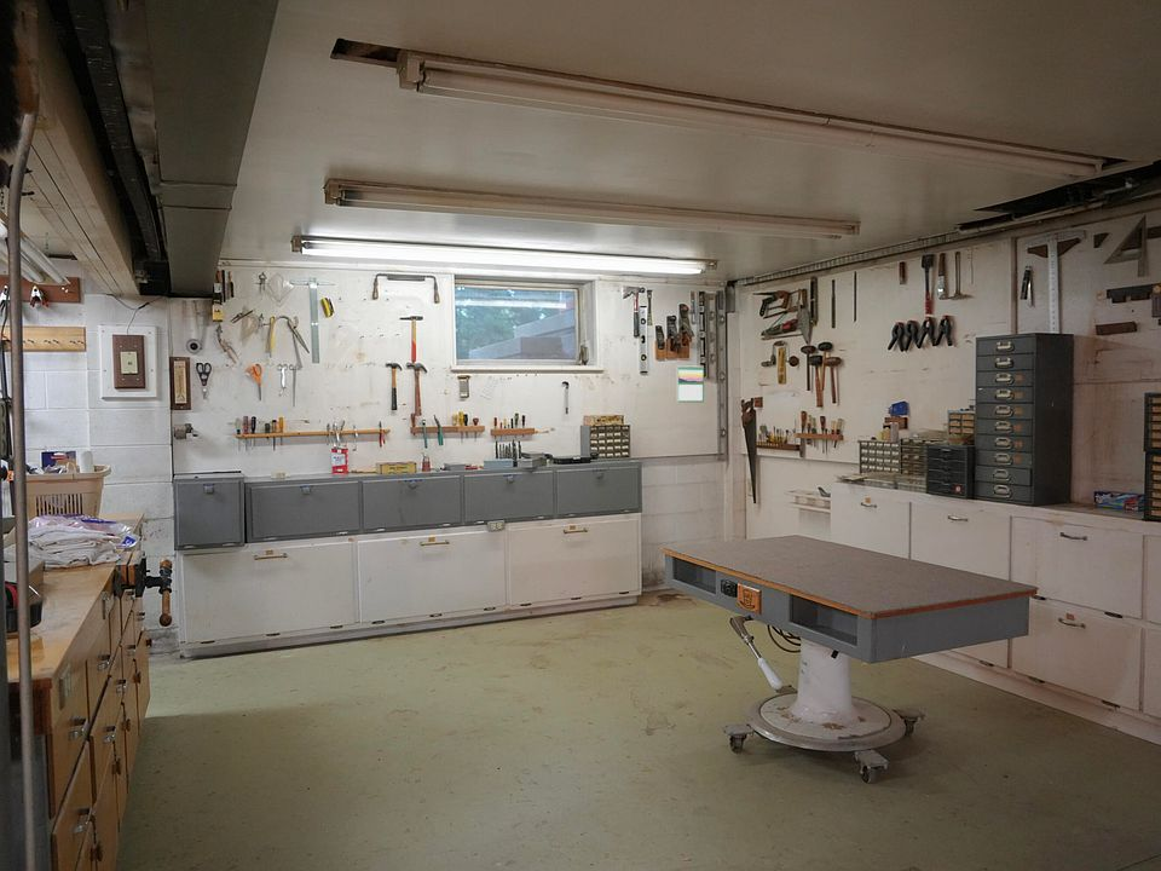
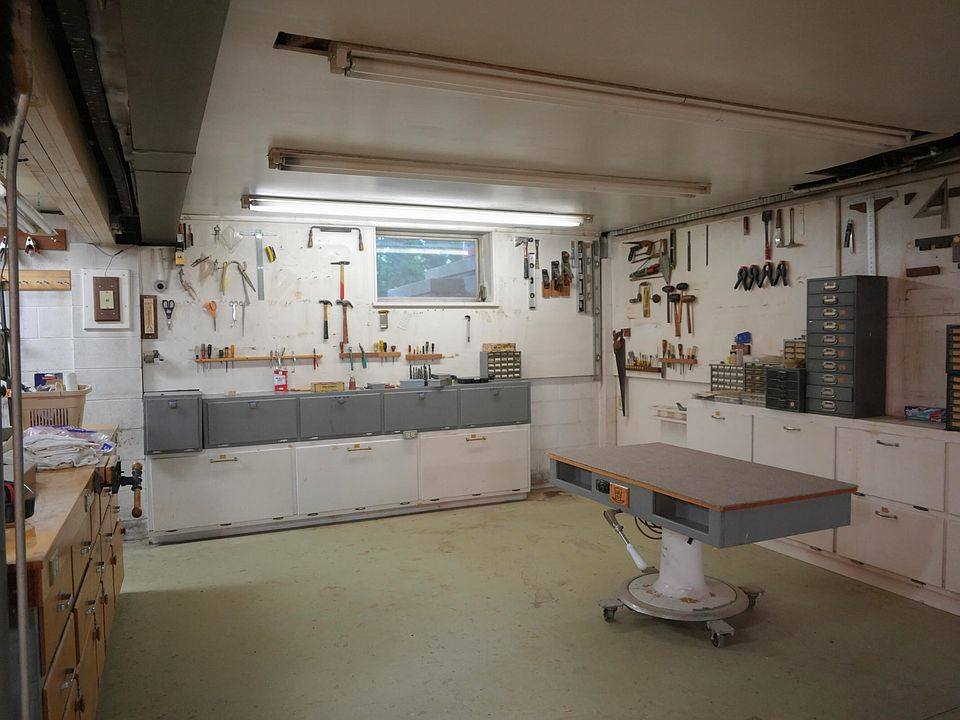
- calendar (691, 383)
